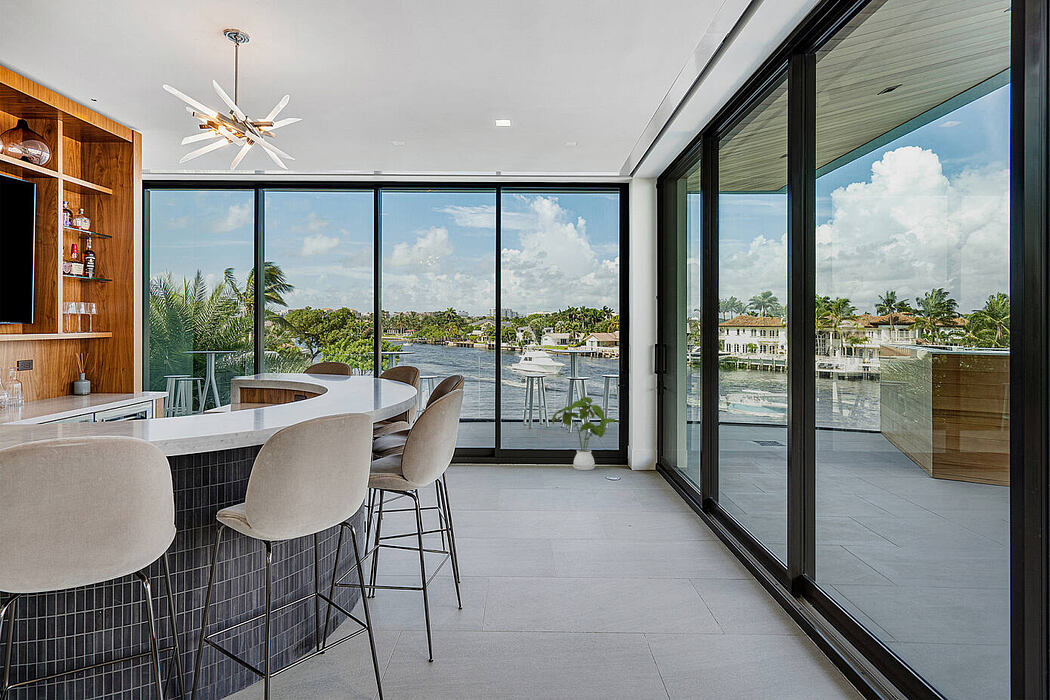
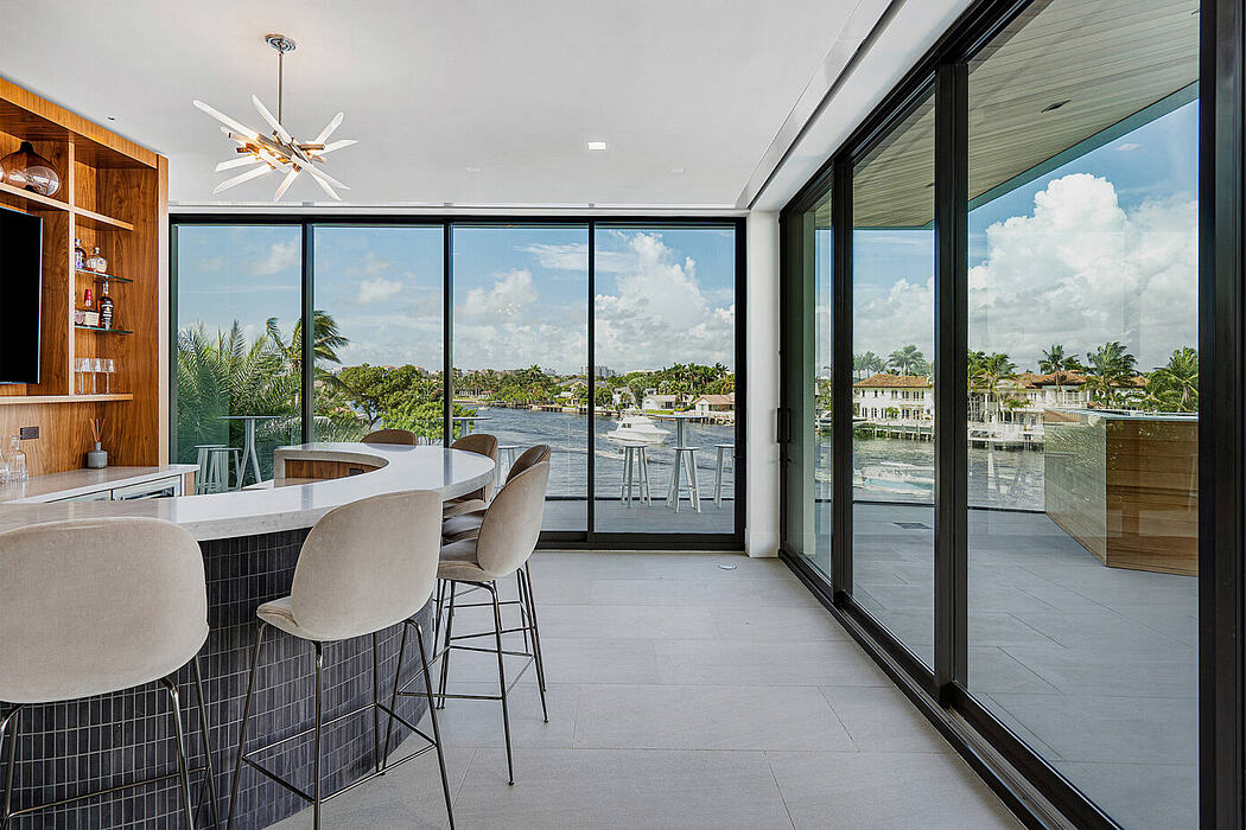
- house plant (589, 434)
